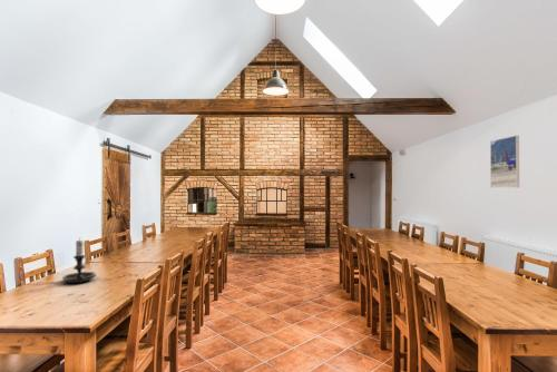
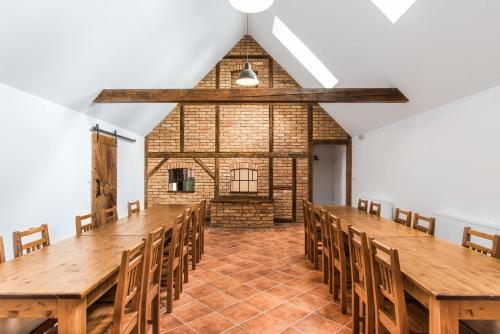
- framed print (504, 163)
- candle holder (79, 258)
